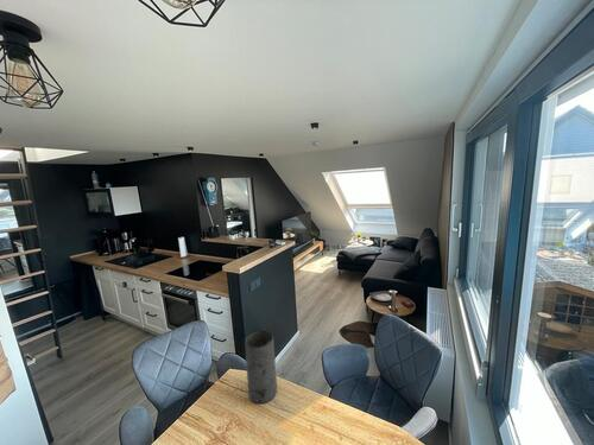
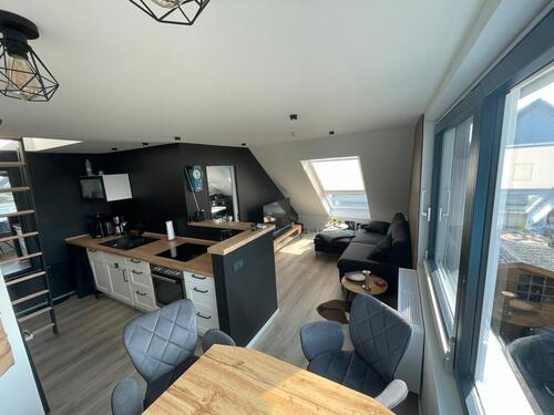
- vase (260, 364)
